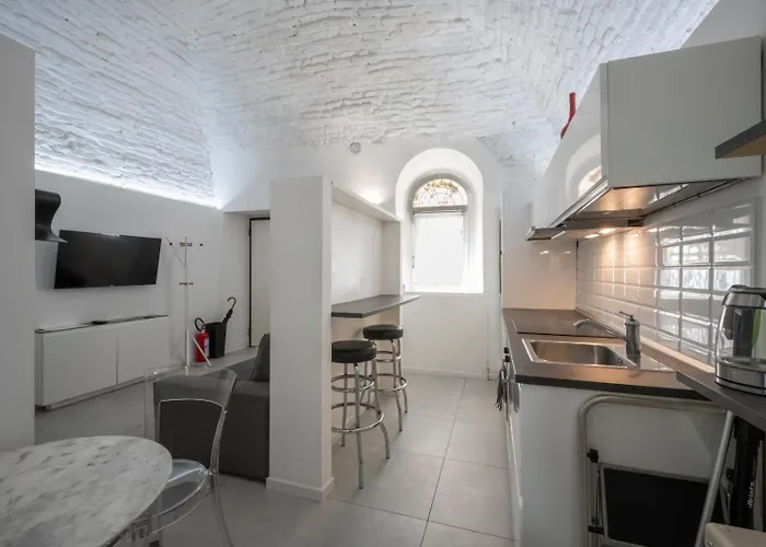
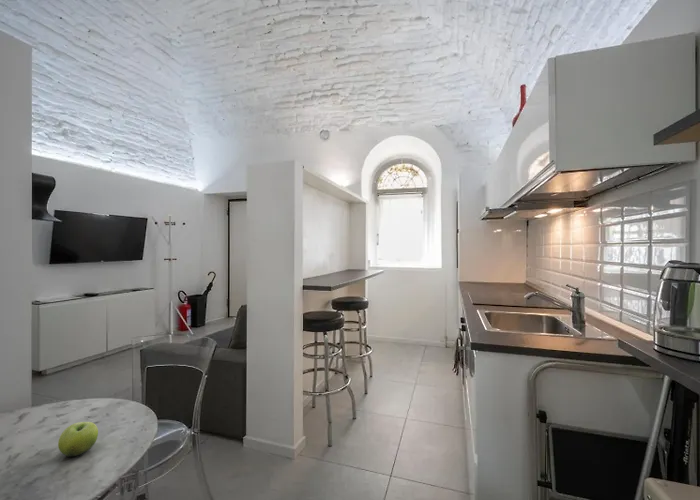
+ fruit (78, 437)
